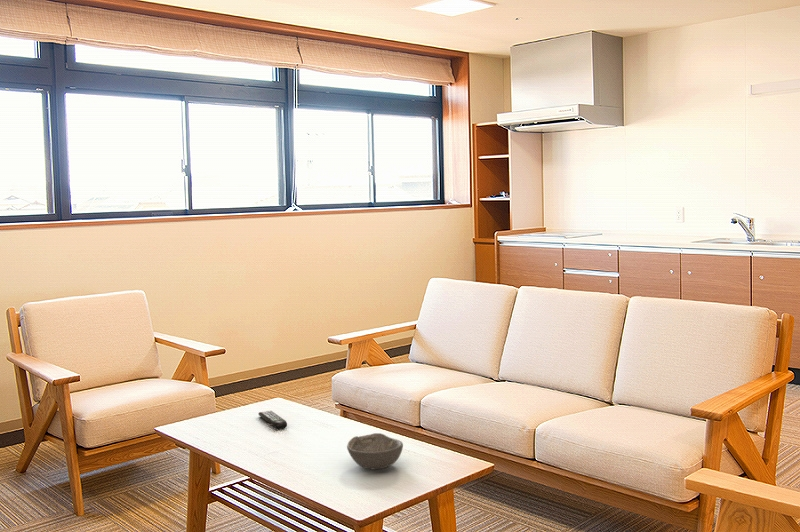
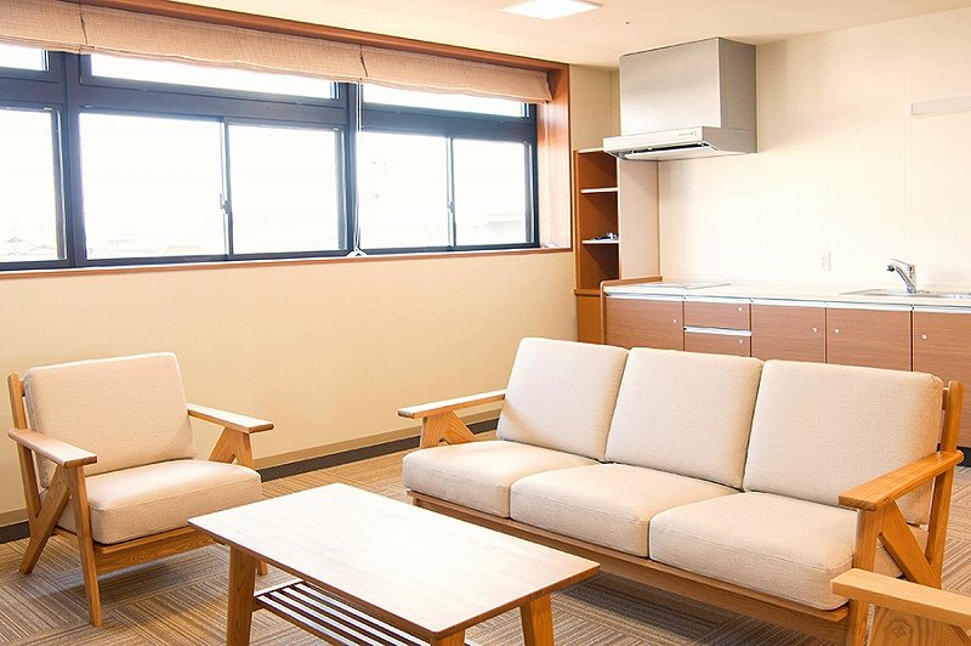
- remote control (272, 419)
- bowl (375, 453)
